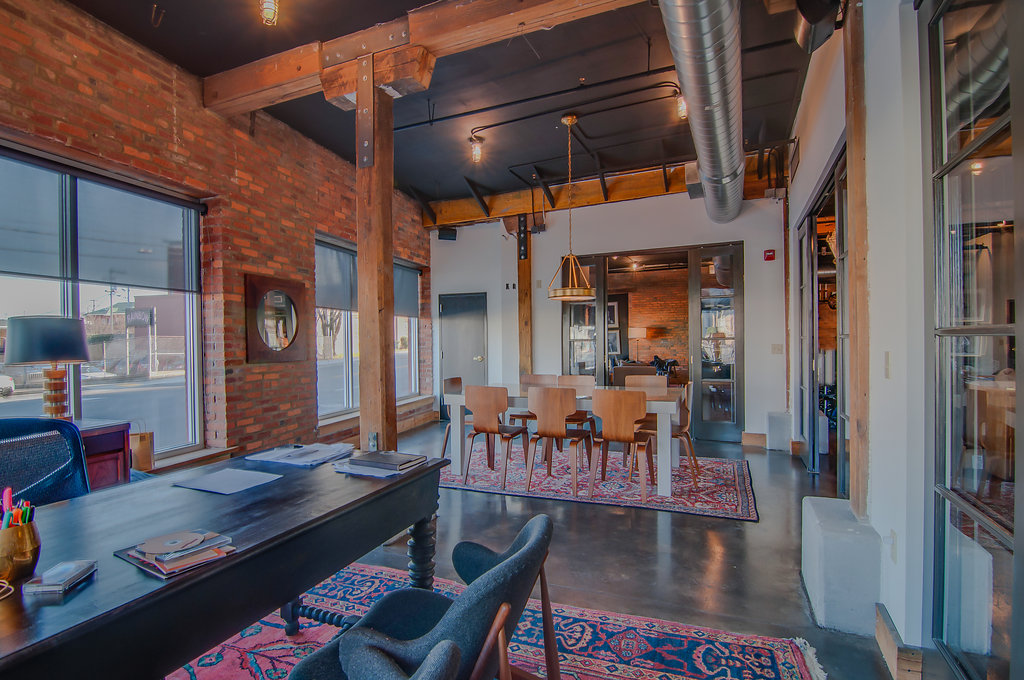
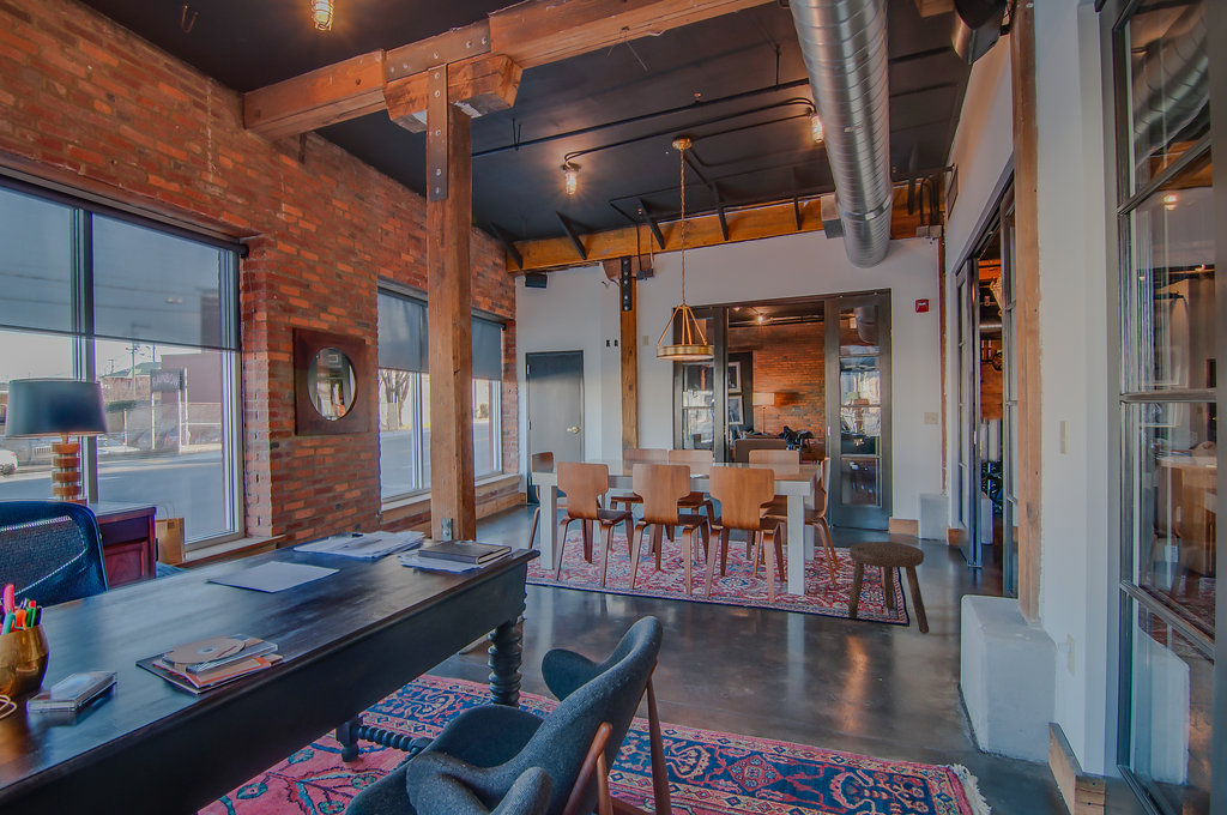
+ stool (890, 585)
